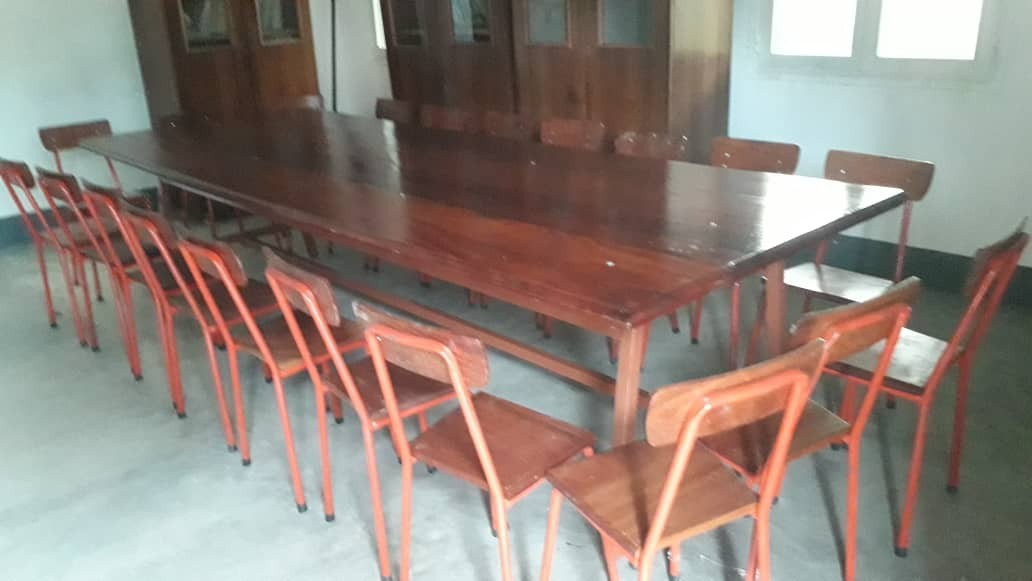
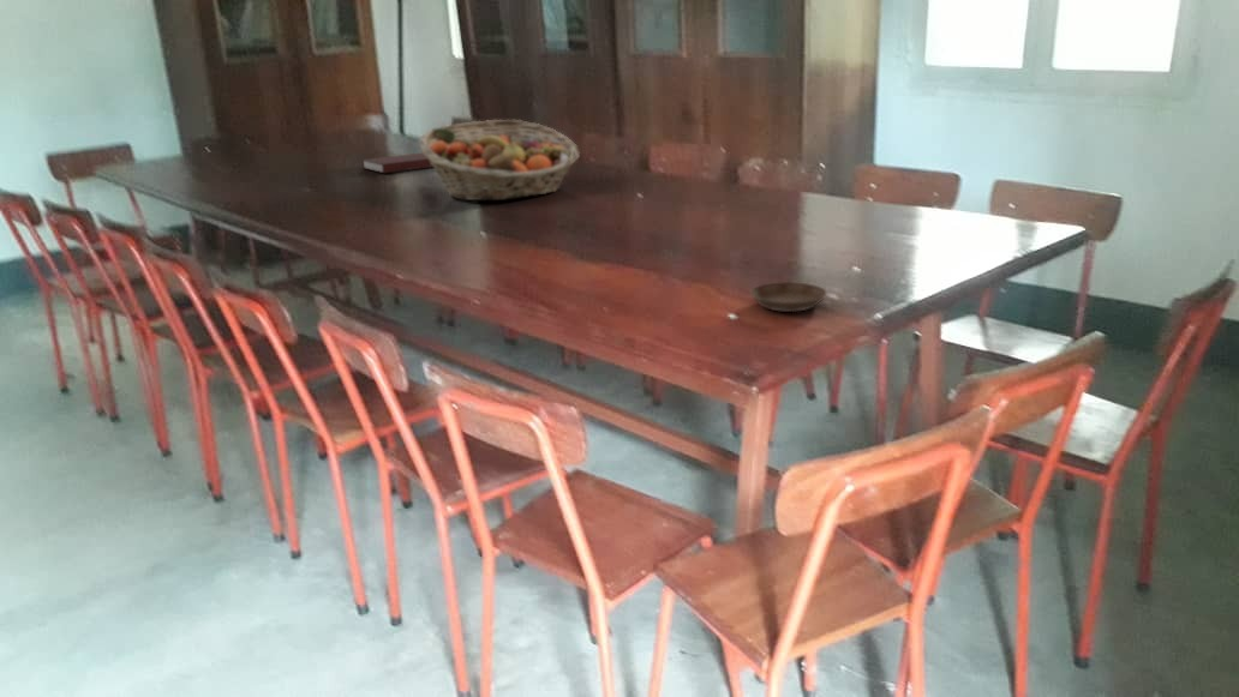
+ notebook (405, 162)
+ saucer (788, 298)
+ fruit basket (501, 158)
